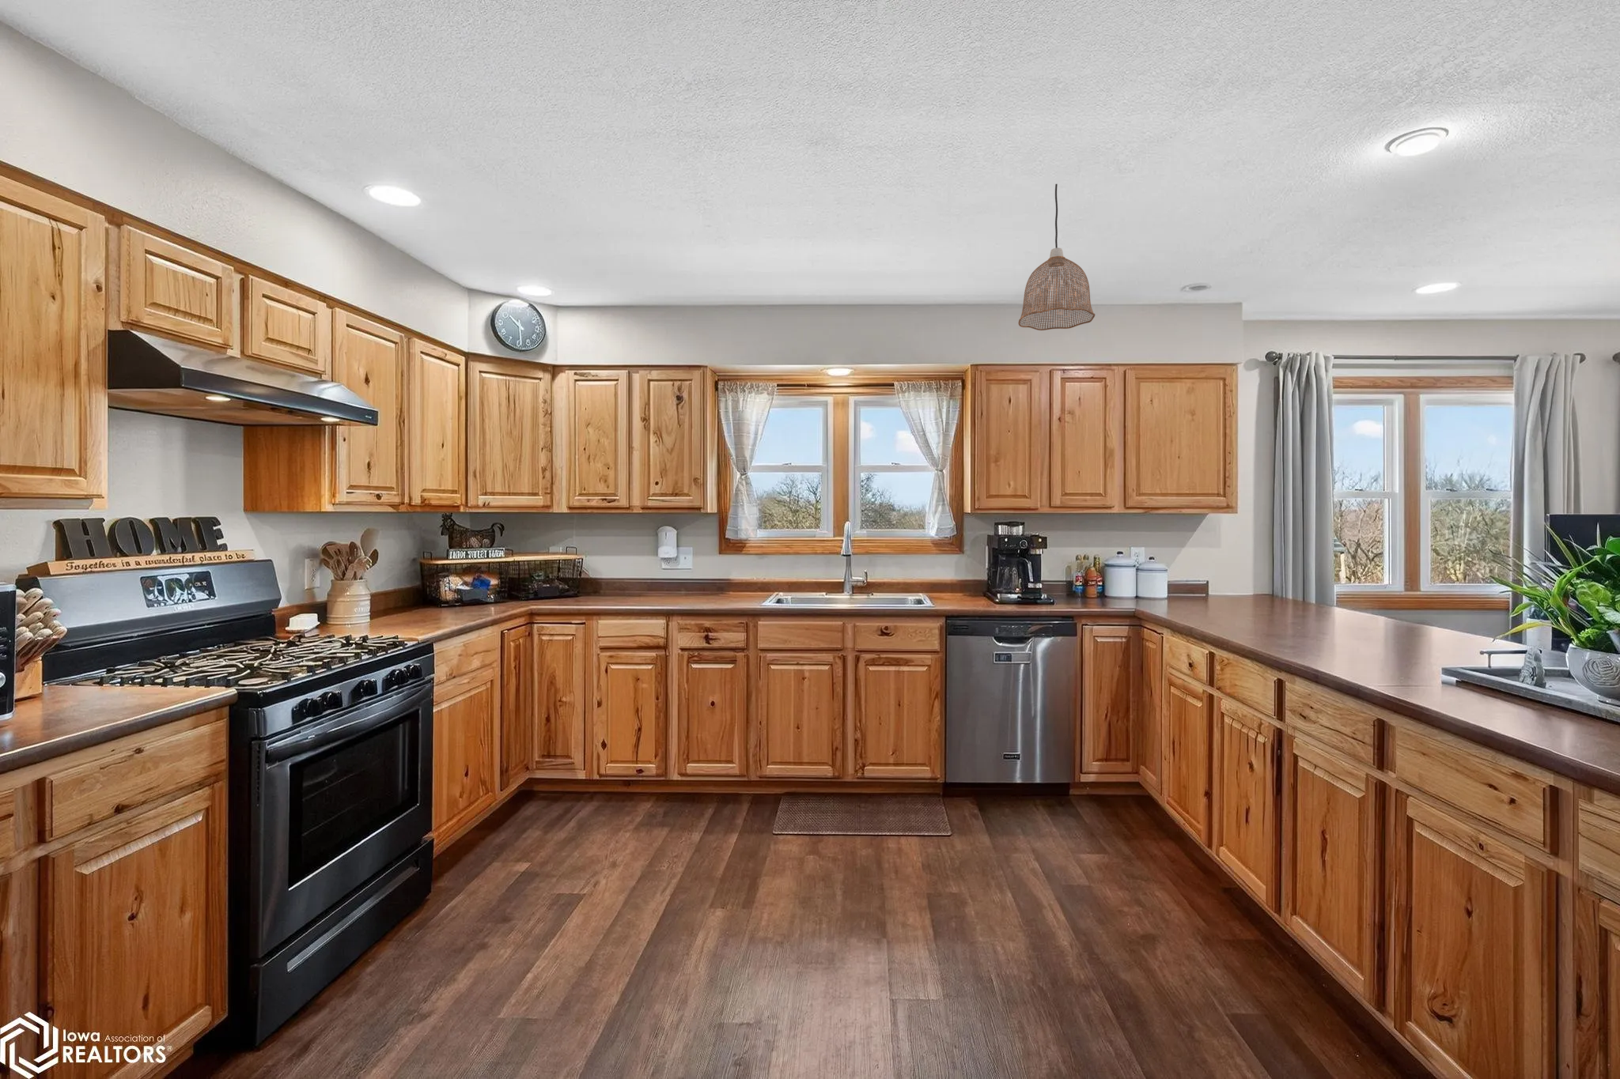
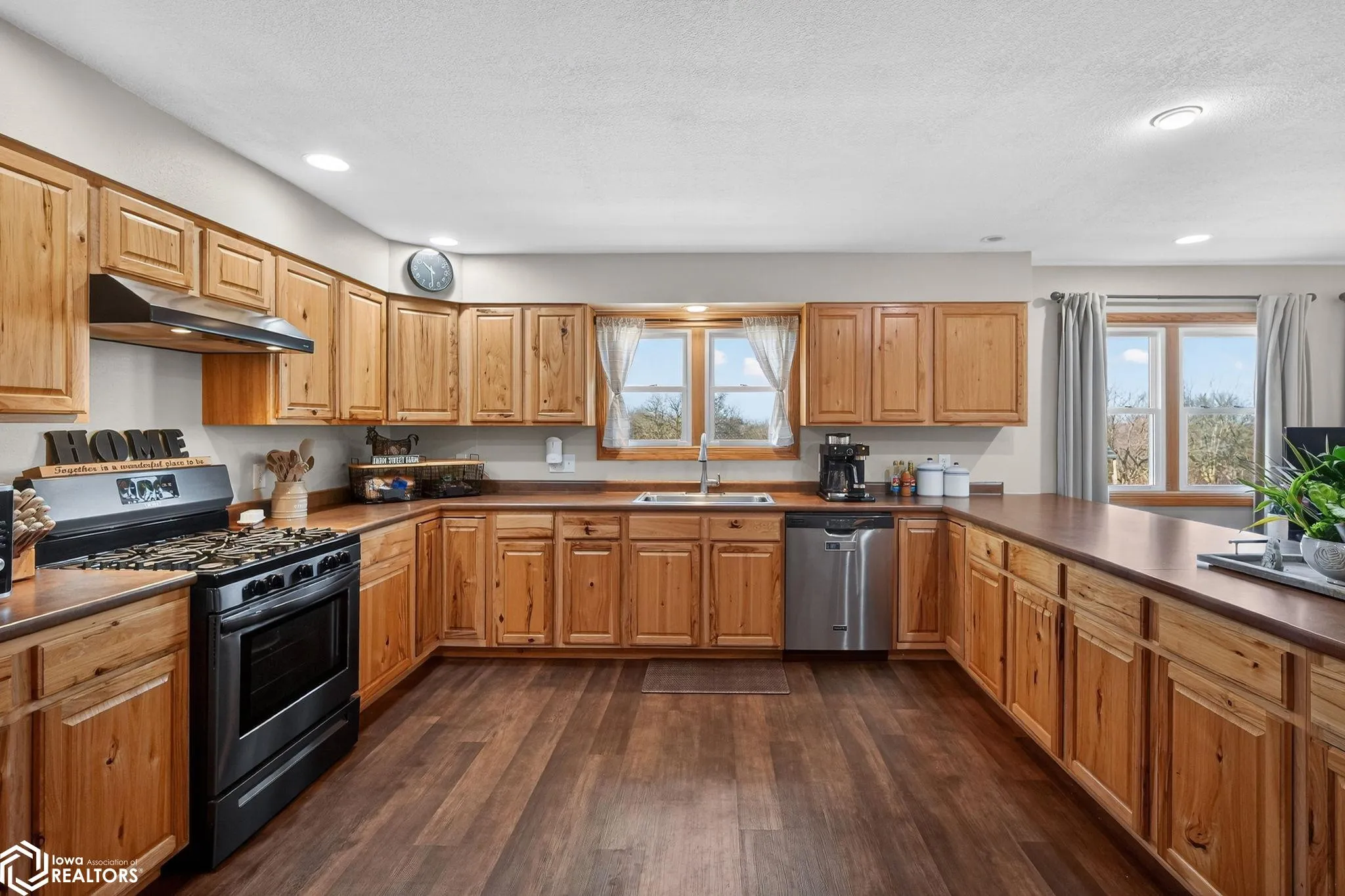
- pendant lamp (1056, 252)
